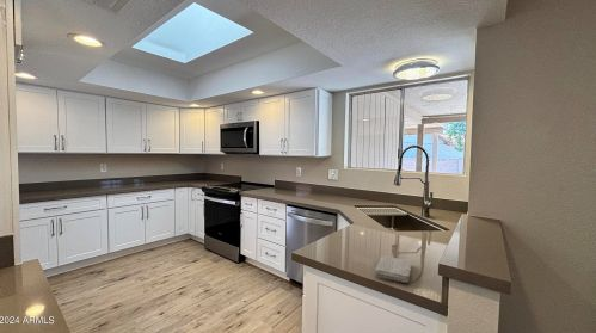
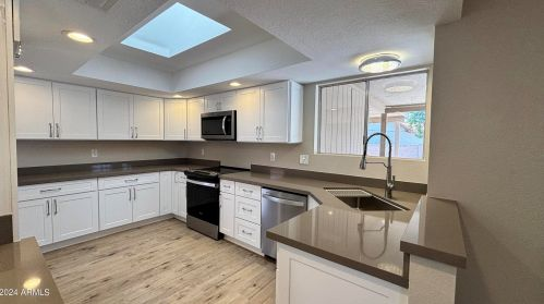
- washcloth (393, 266)
